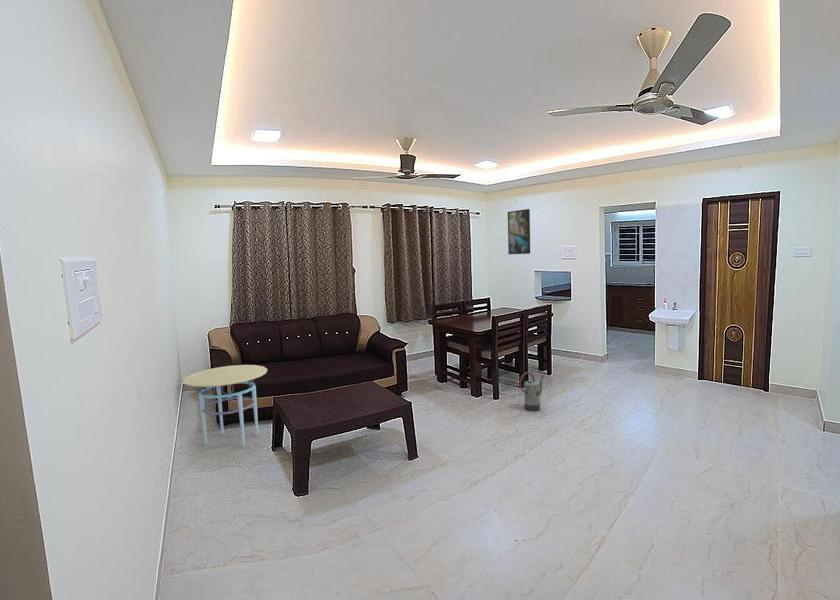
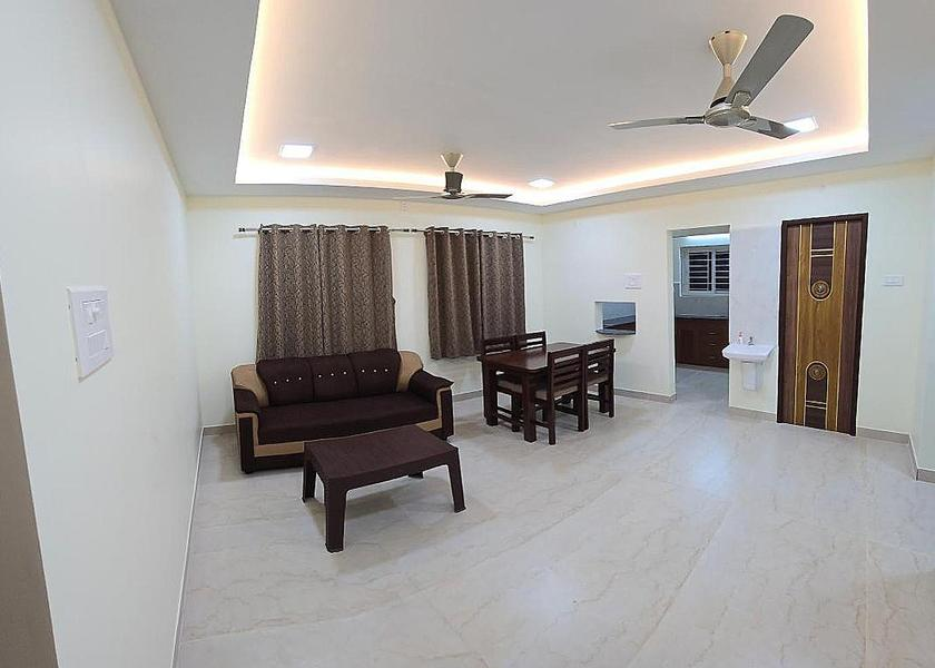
- side table (229, 411)
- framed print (518, 232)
- watering can (532, 389)
